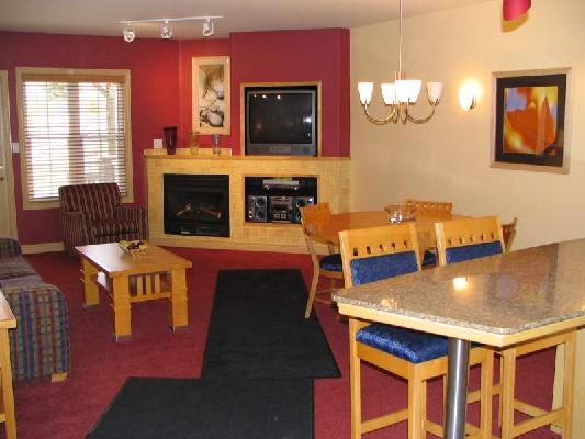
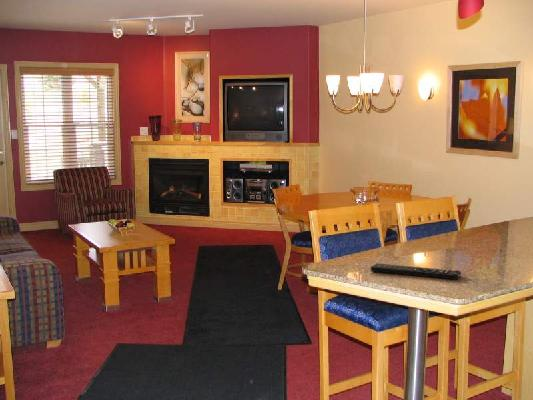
+ remote control (415, 270)
